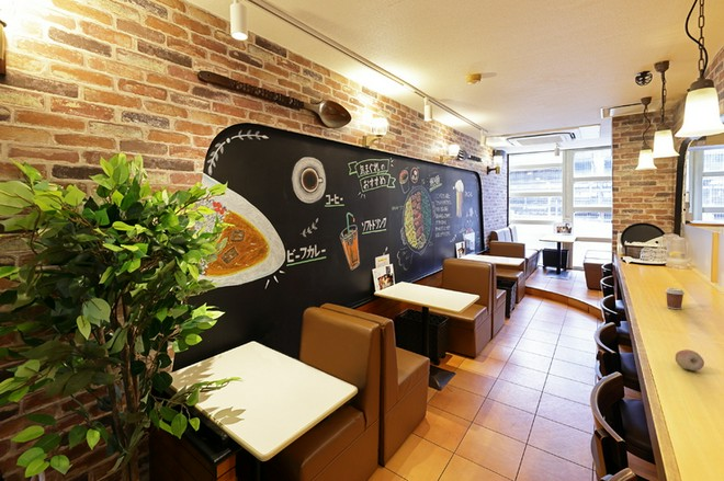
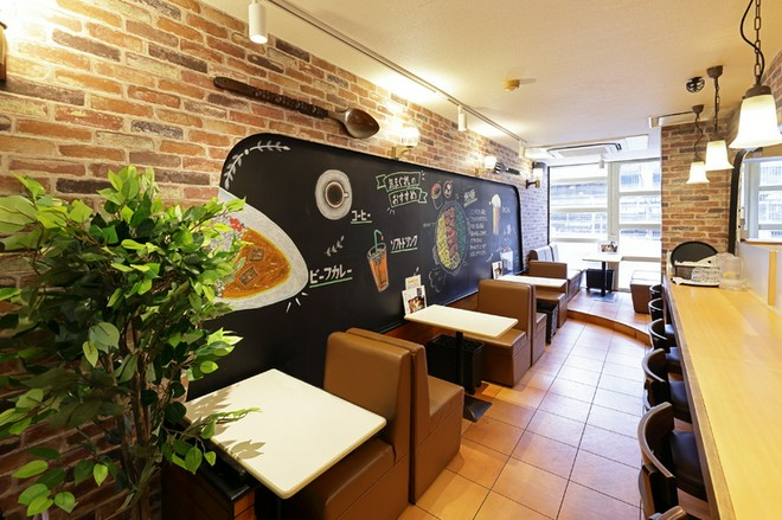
- fruit (687, 358)
- coffee cup (674, 298)
